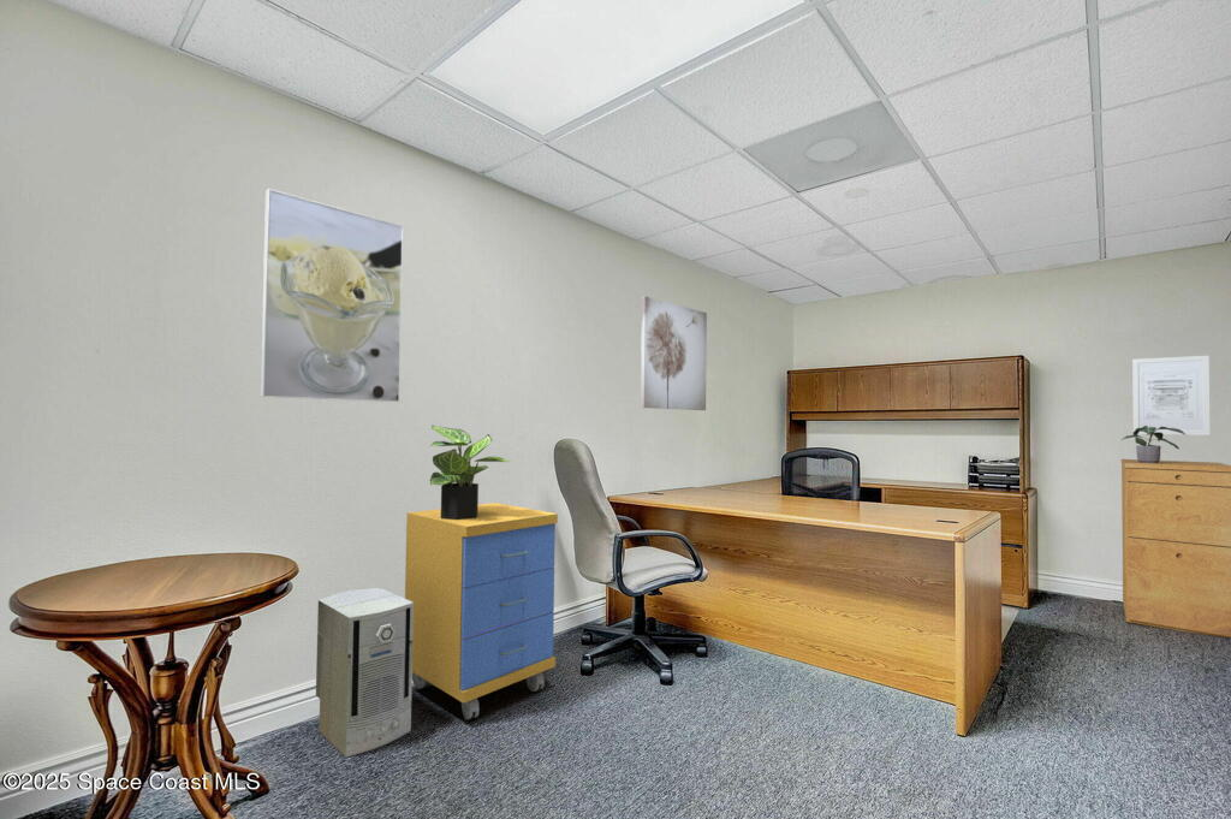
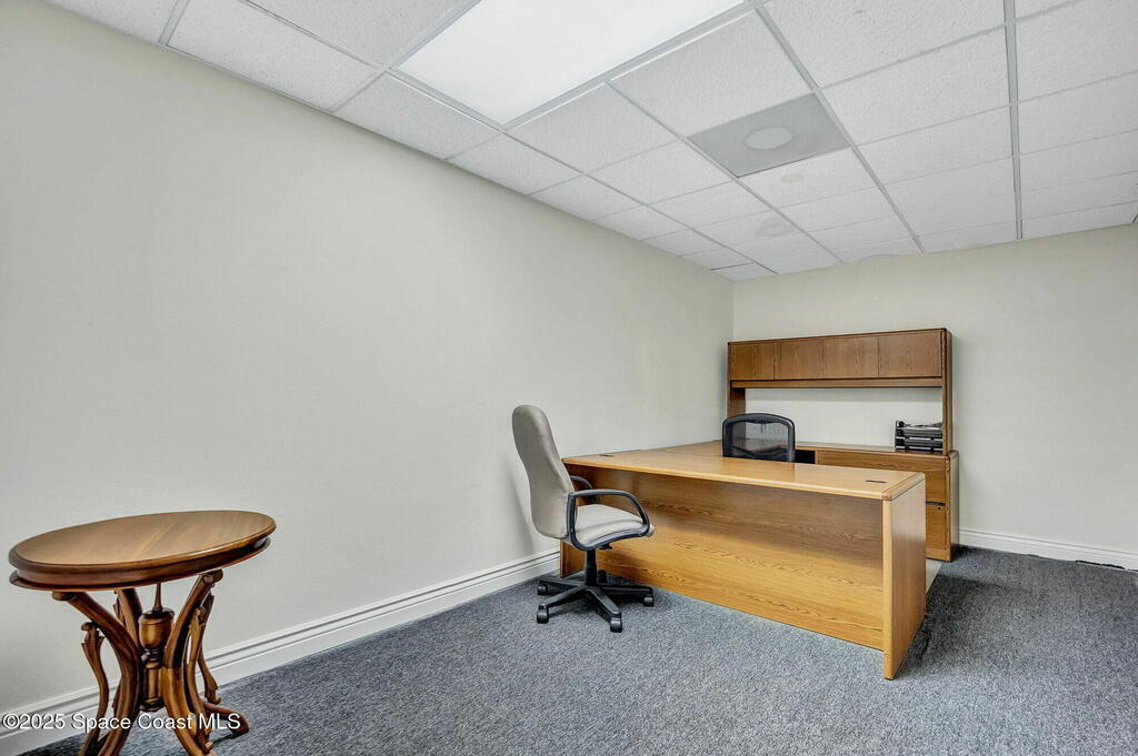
- wall art (676, 356)
- potted plant (1152, 445)
- potted plant (463, 469)
- air purifier (363, 664)
- filing cabinet (1173, 540)
- storage cabinet (481, 600)
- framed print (337, 303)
- wall art (1170, 396)
